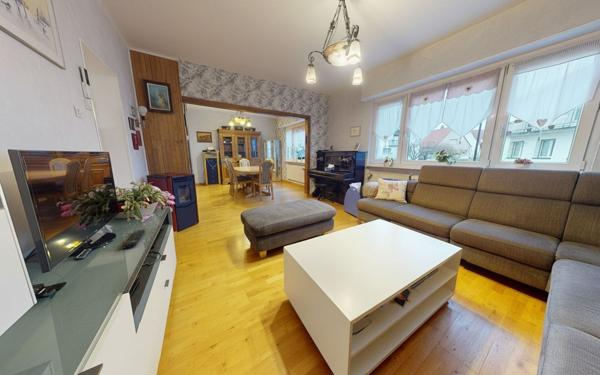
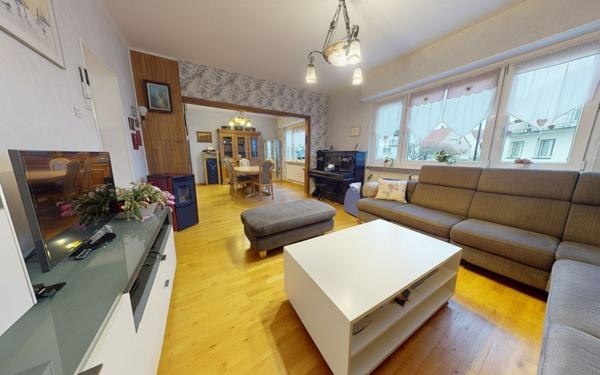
- remote control (135, 238)
